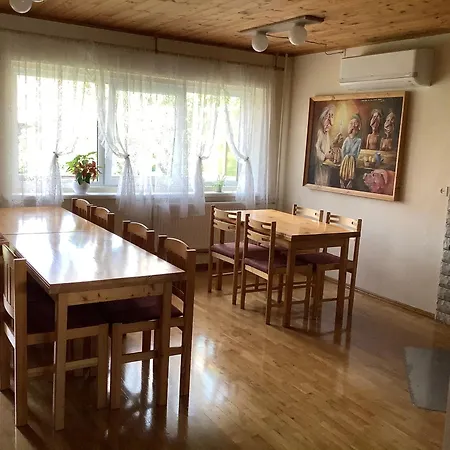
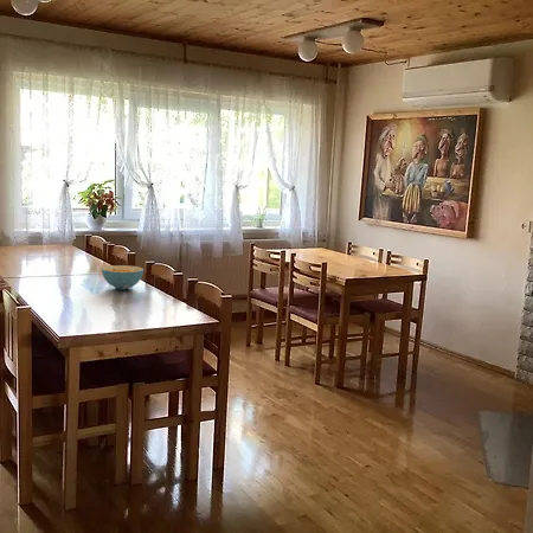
+ cereal bowl (122, 278)
